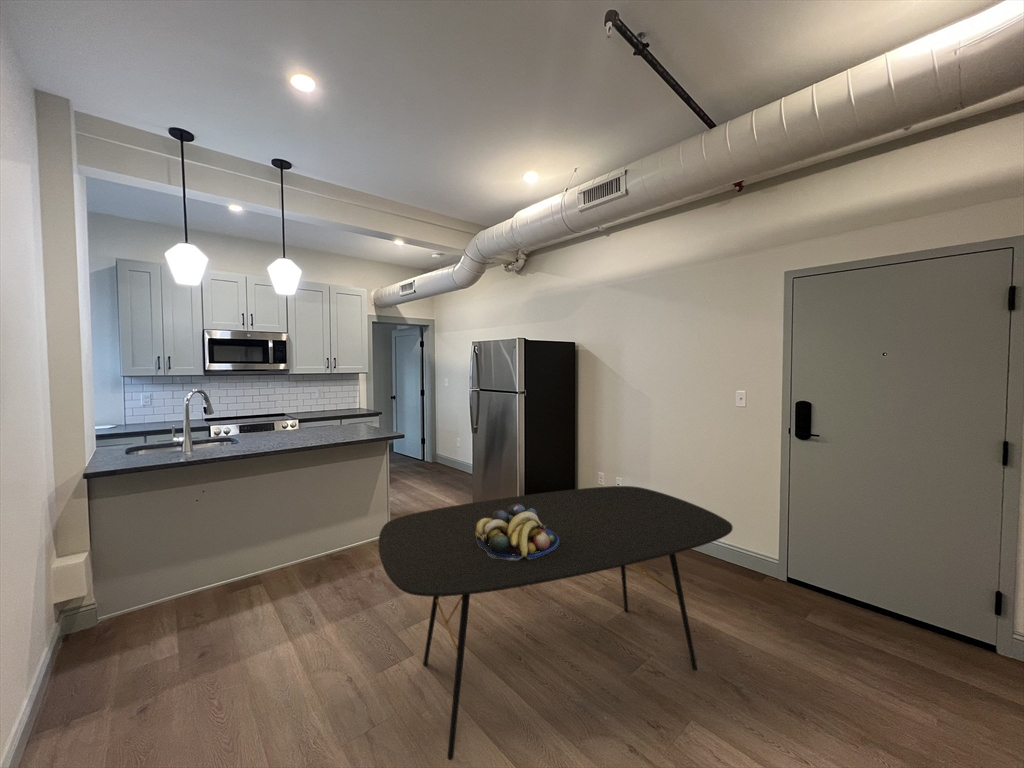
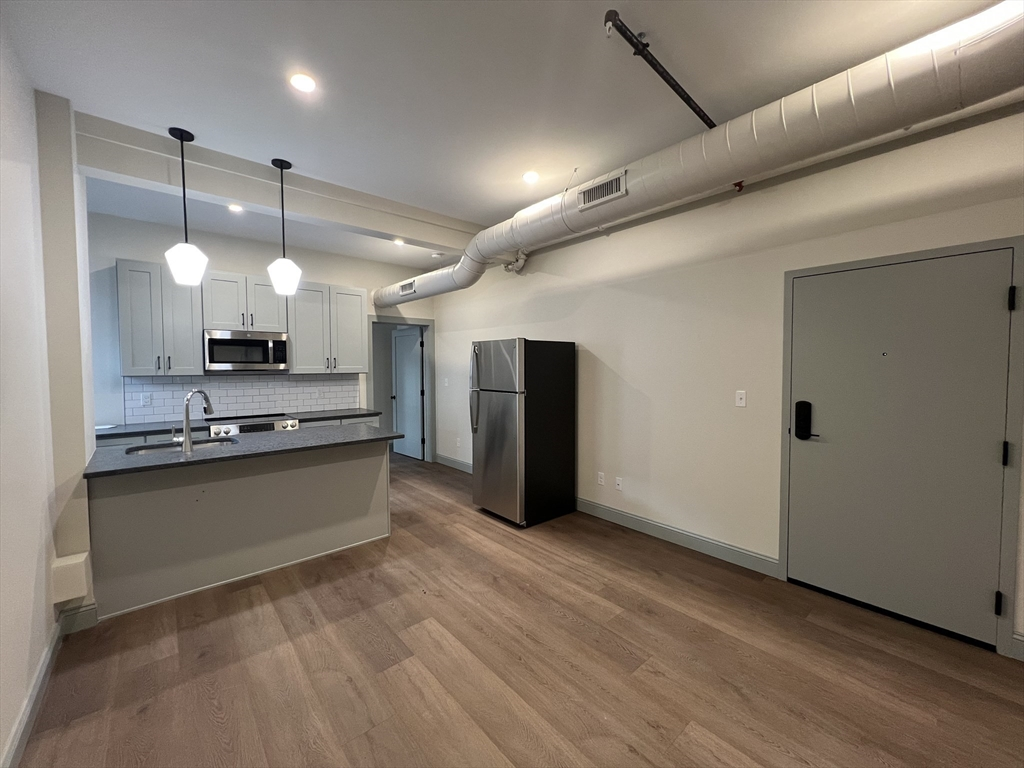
- fruit bowl (518, 528)
- dining table (554, 580)
